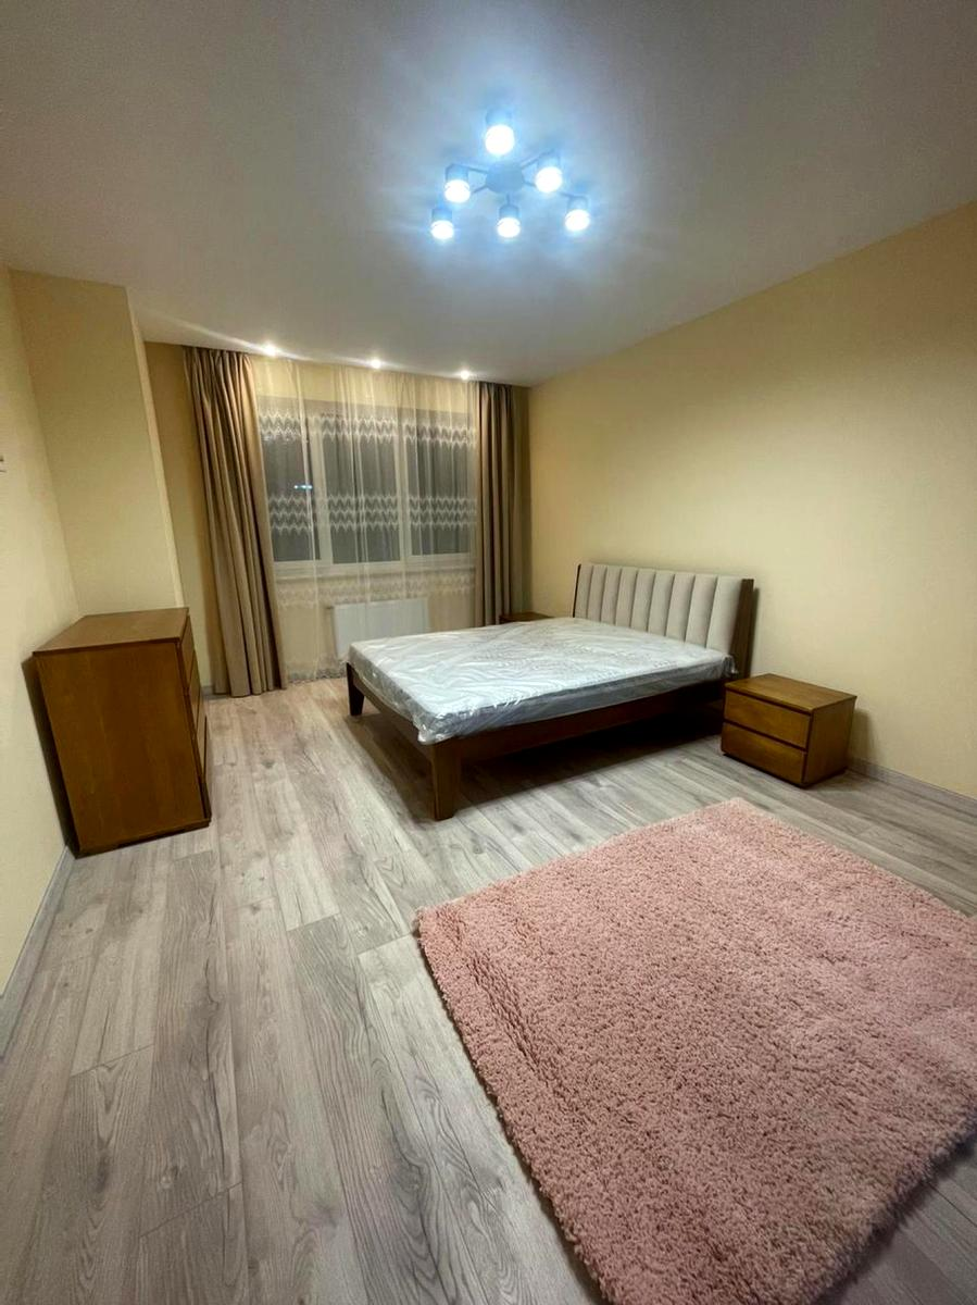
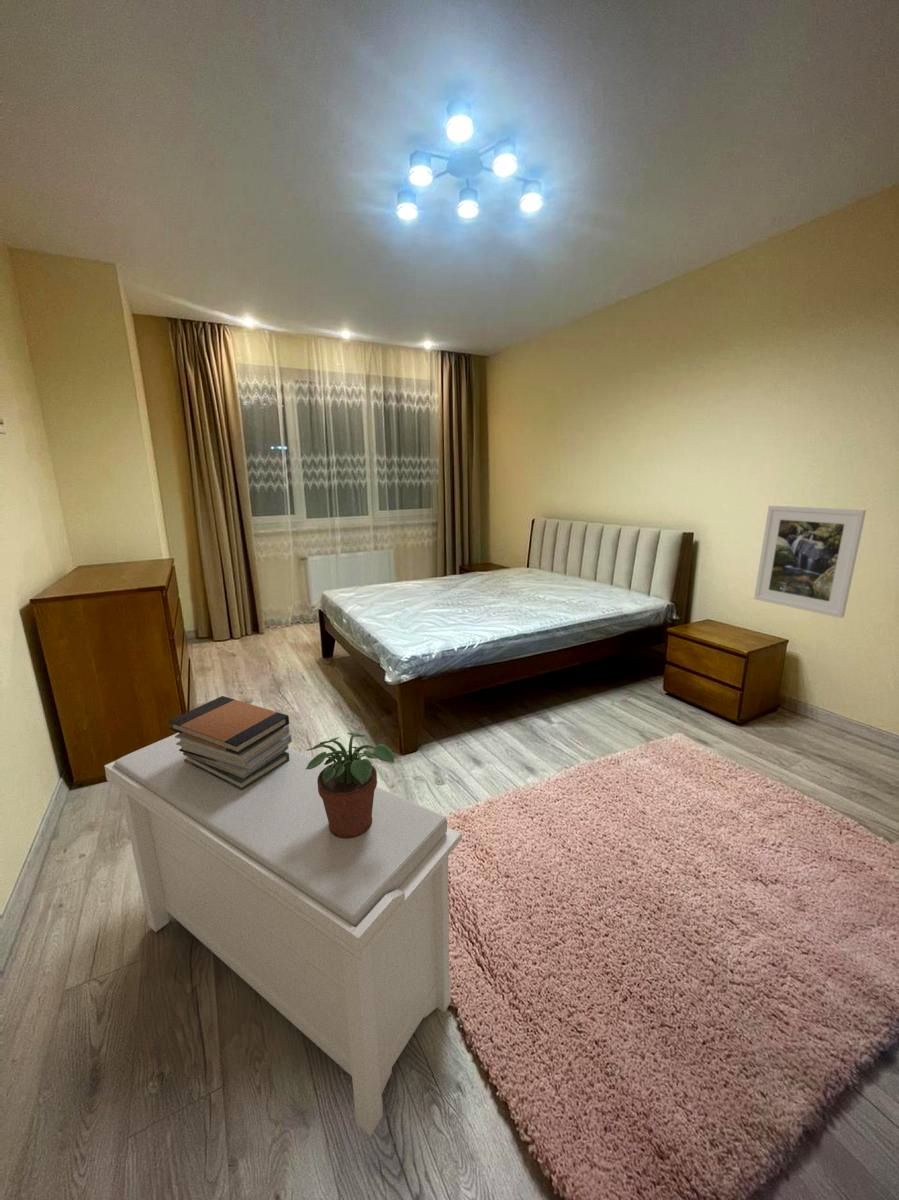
+ book stack (233, 739)
+ bench (276, 877)
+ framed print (804, 559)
+ potted plant (351, 783)
